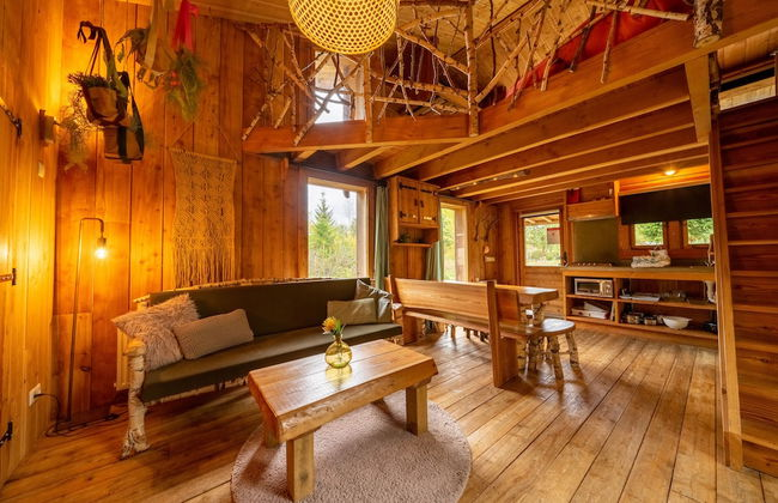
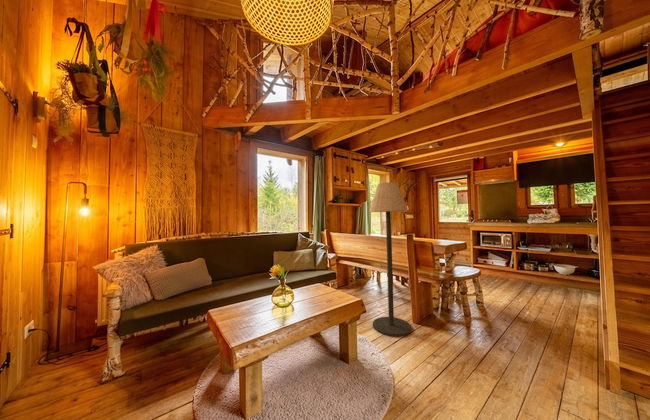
+ floor lamp (389, 254)
